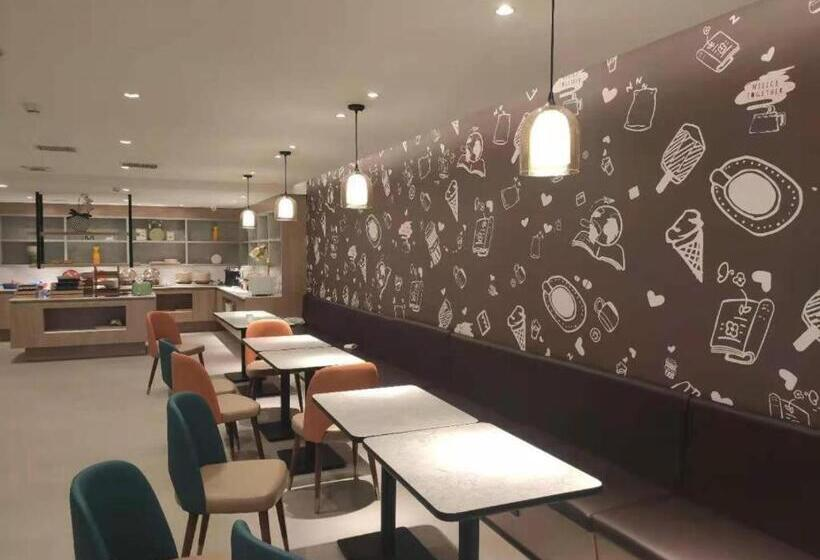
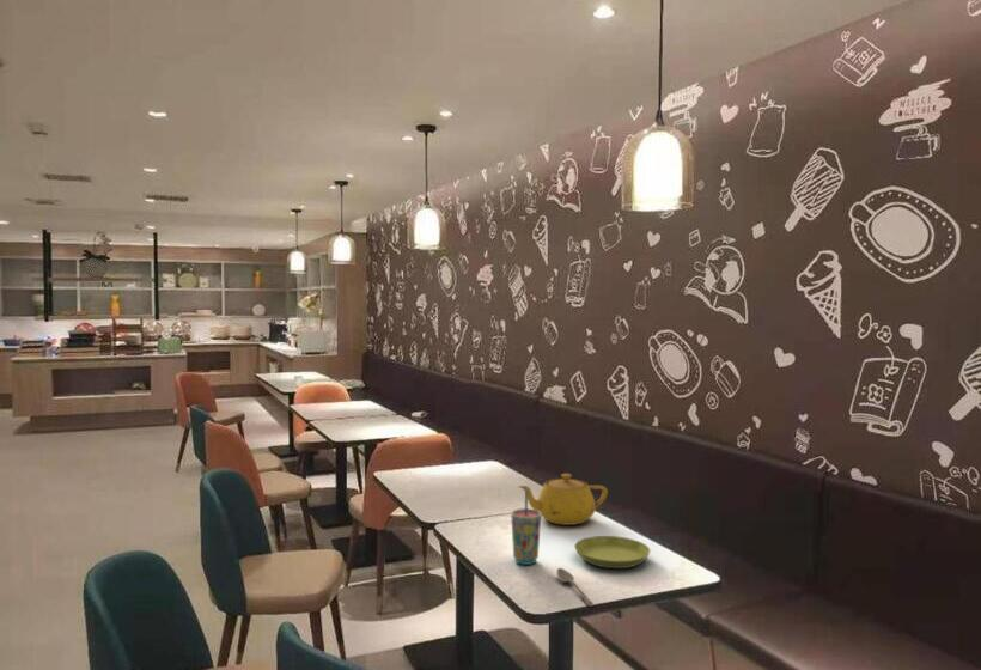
+ spoon (574, 585)
+ teapot (562, 497)
+ saucer (611, 553)
+ cup (525, 525)
